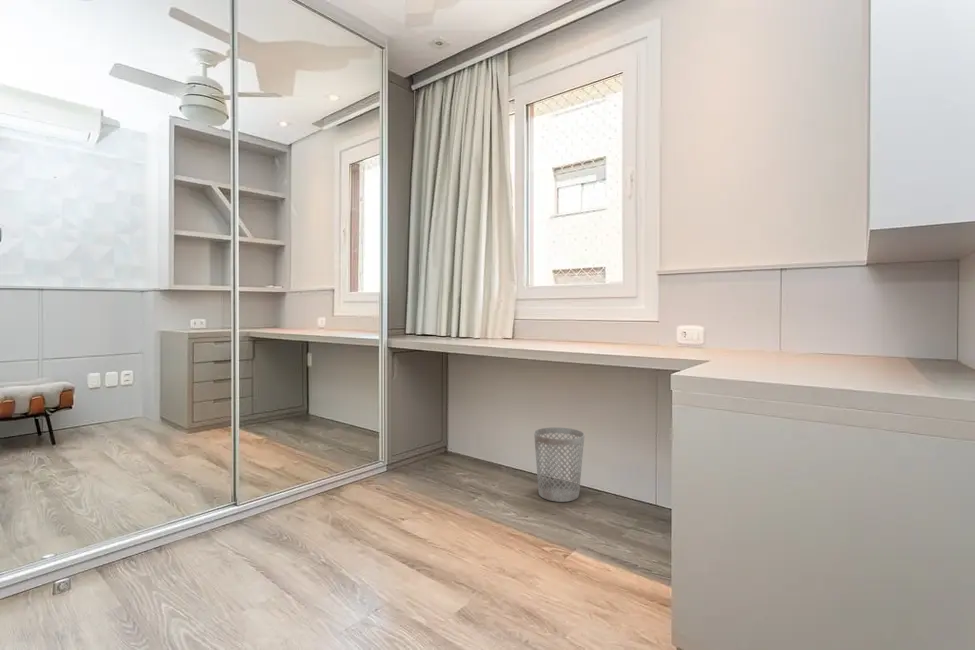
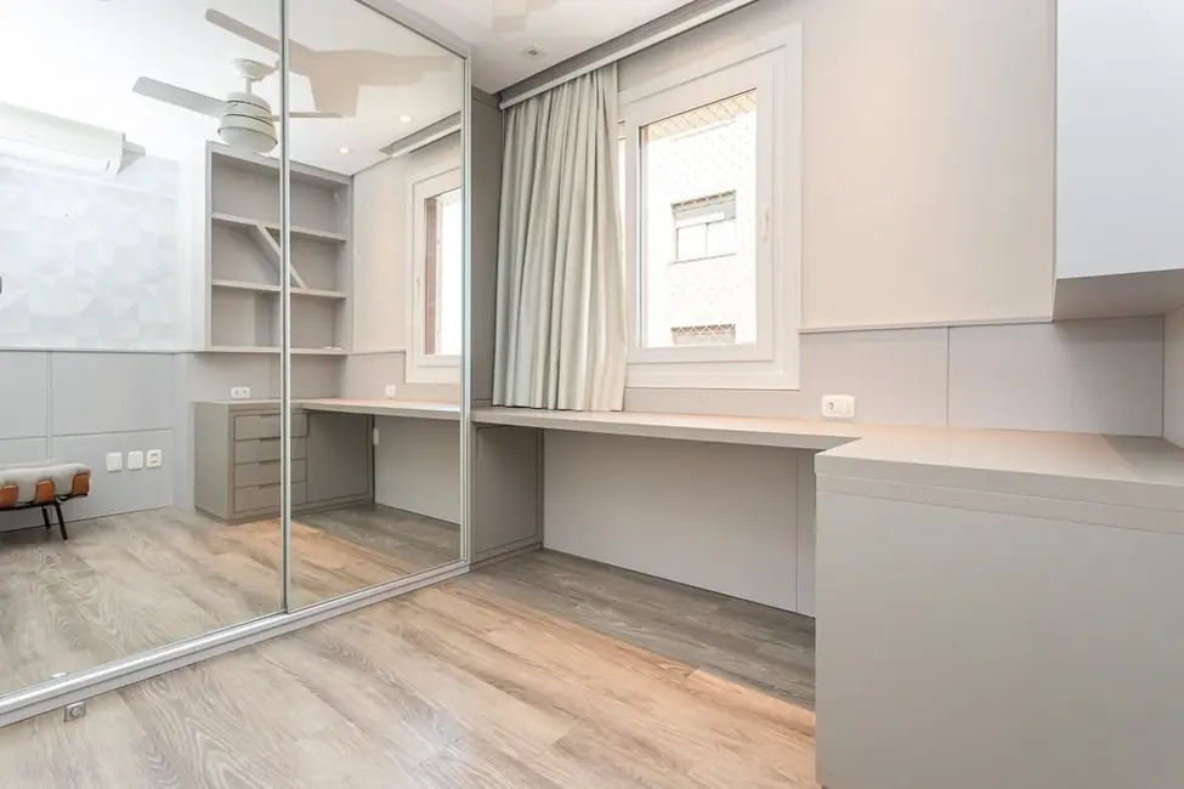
- wastebasket (558, 463)
